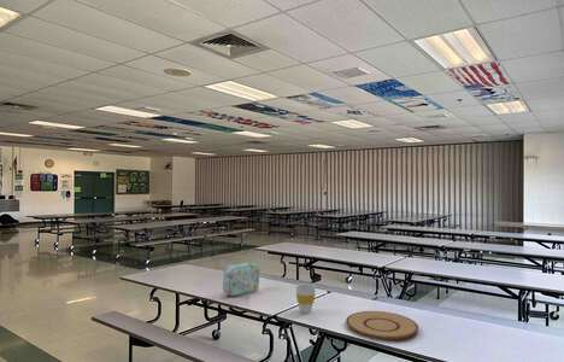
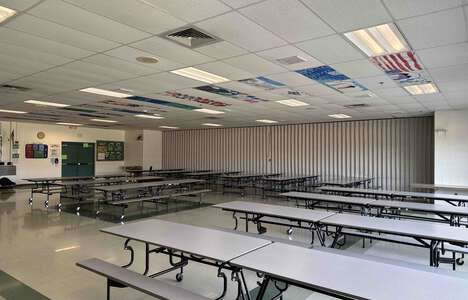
- lunch box (241, 278)
- cup (305, 298)
- plate (381, 325)
